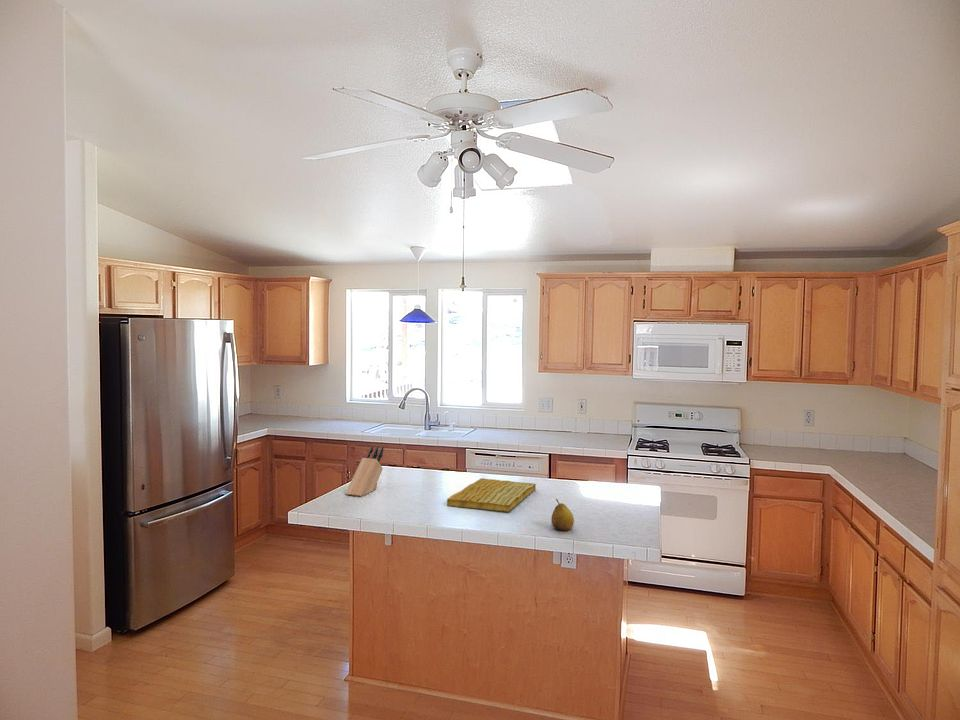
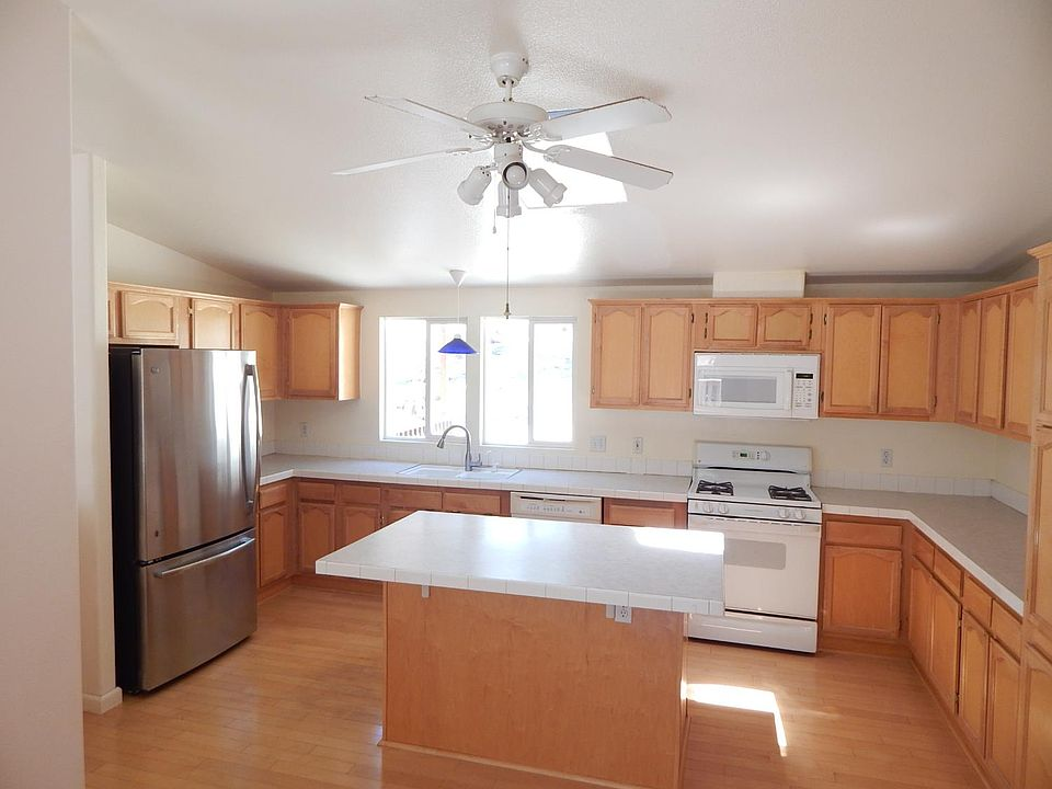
- cutting board (493, 492)
- fruit (562, 514)
- knife block (366, 469)
